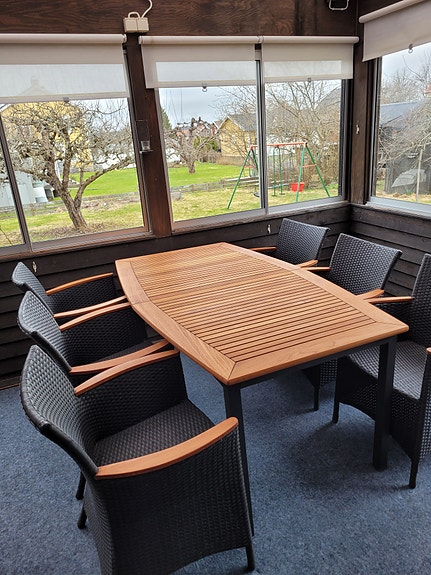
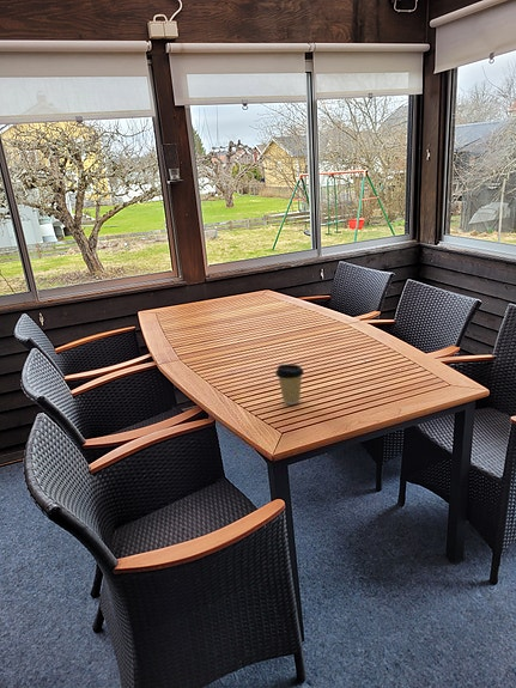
+ coffee cup (290, 384)
